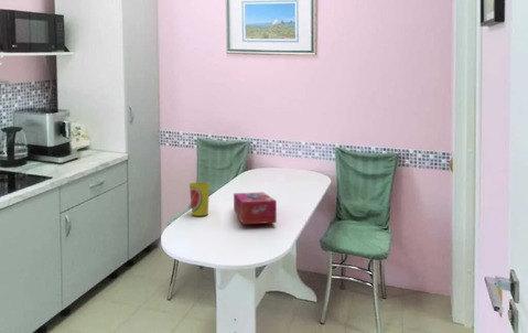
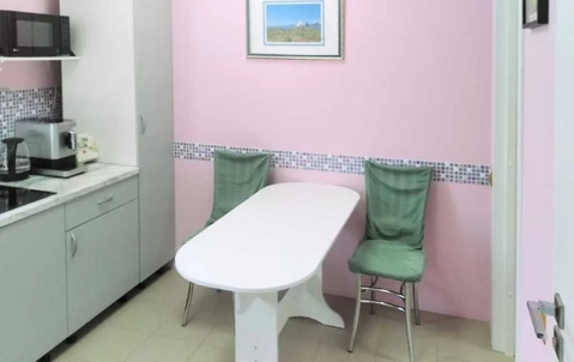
- tissue box (254, 207)
- cup (200, 198)
